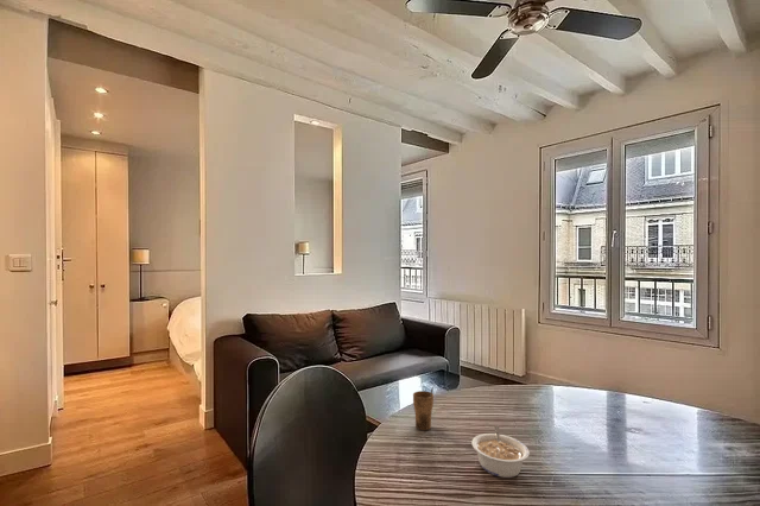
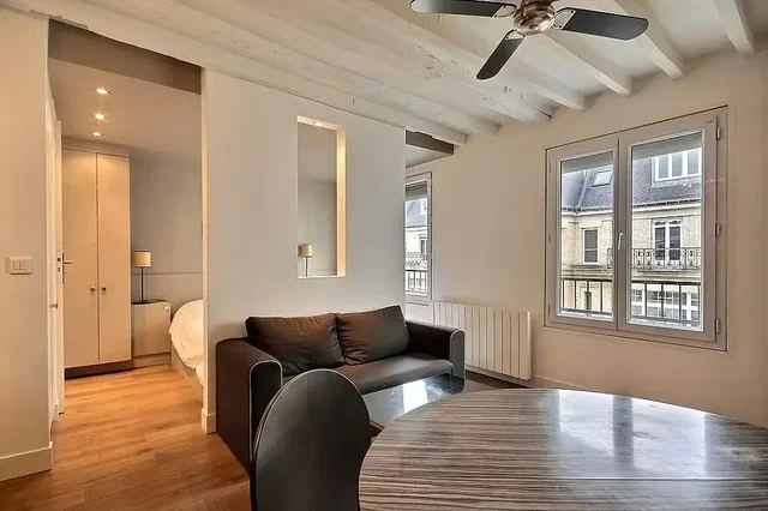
- legume (498, 453)
- cup (423, 406)
